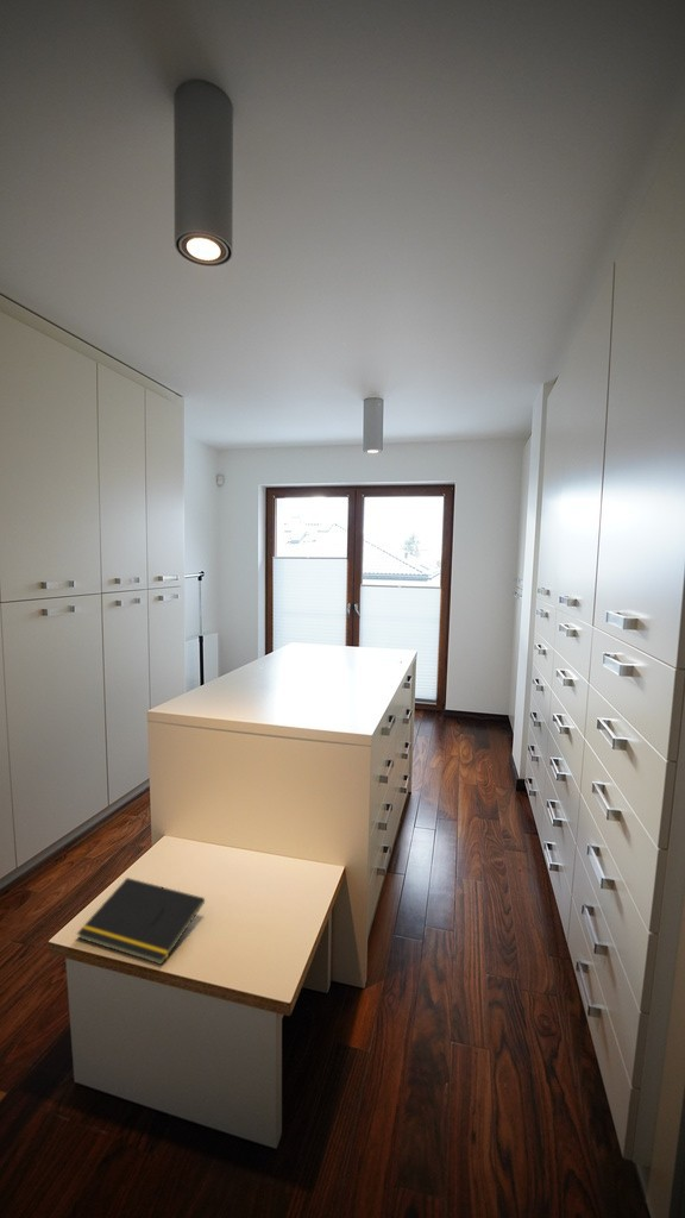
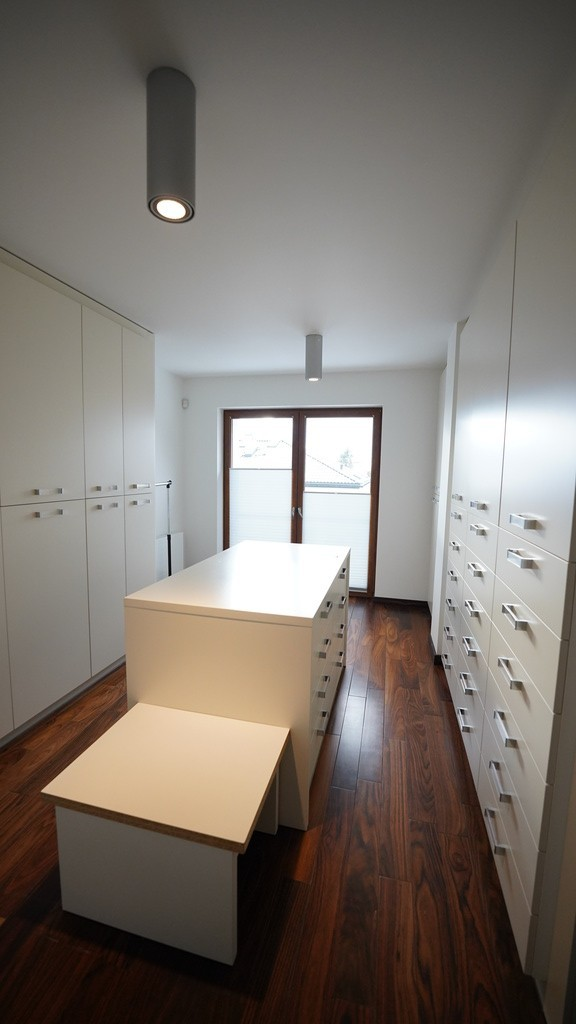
- notepad (143, 917)
